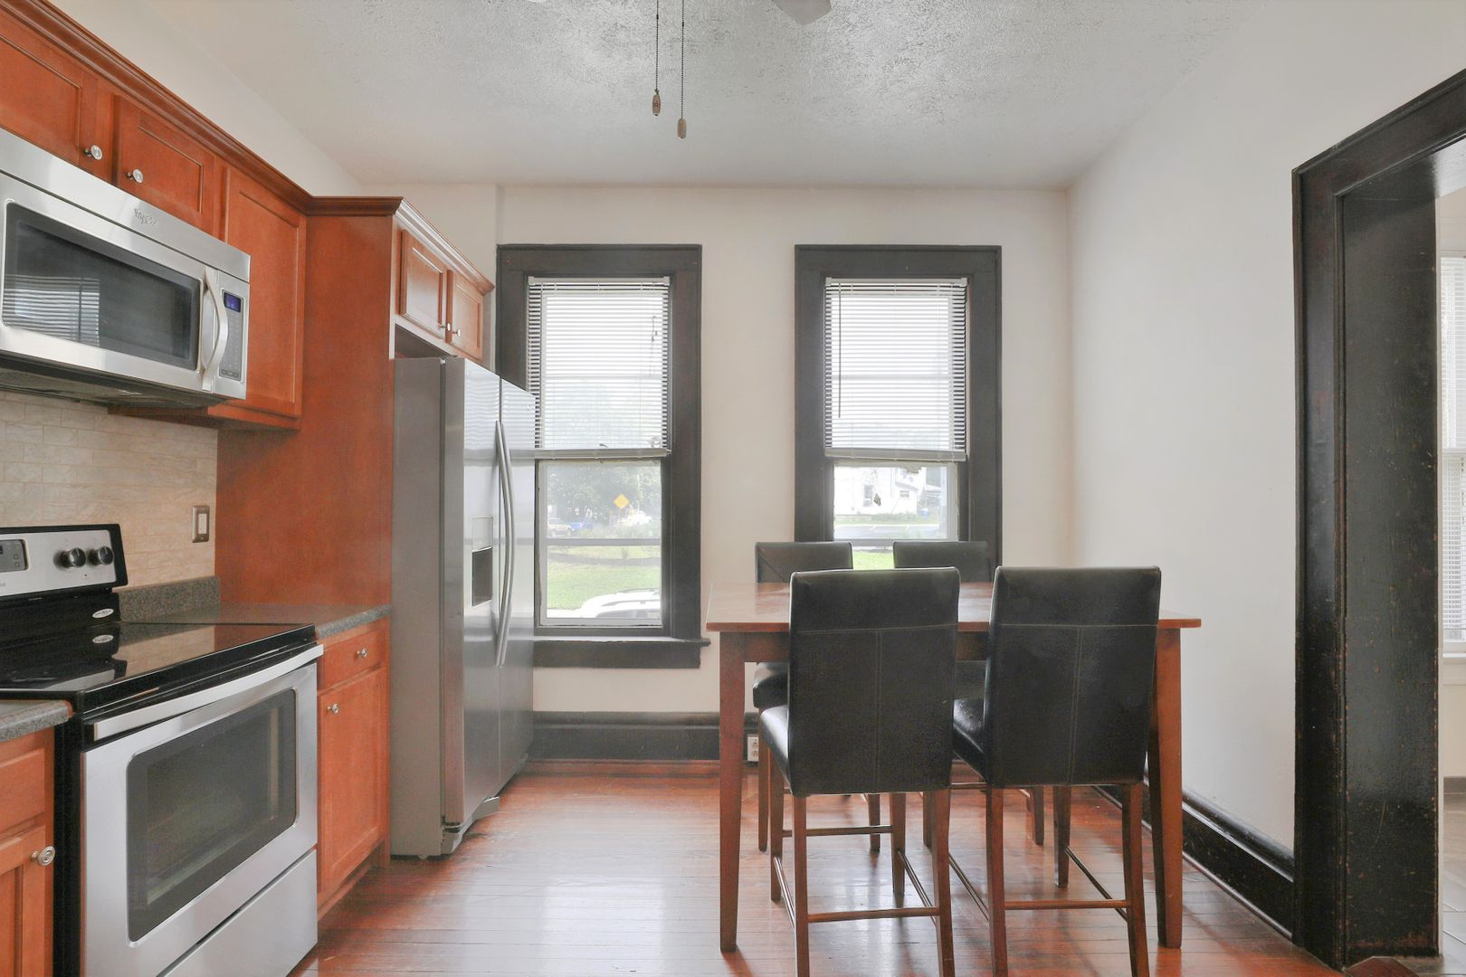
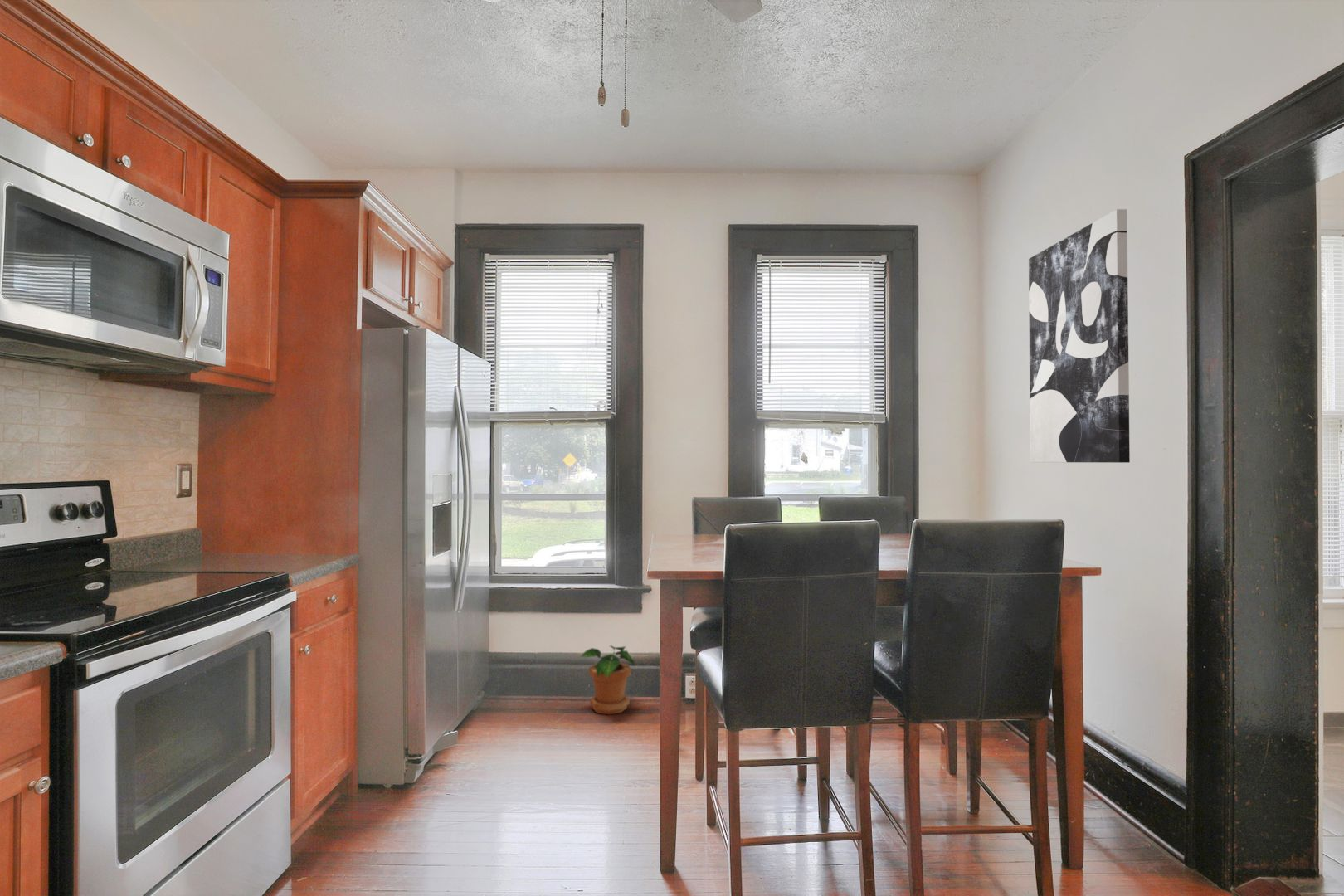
+ wall art (1074, 348)
+ potted plant (606, 679)
